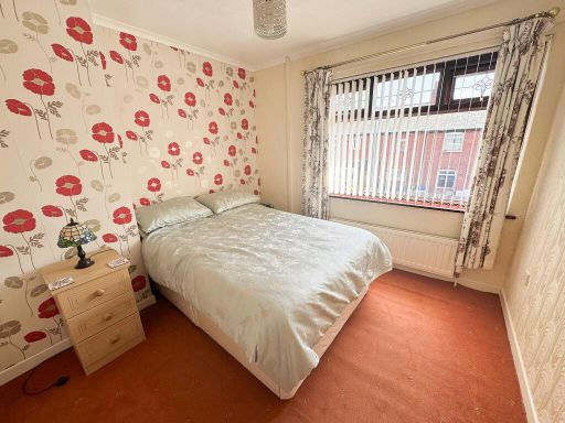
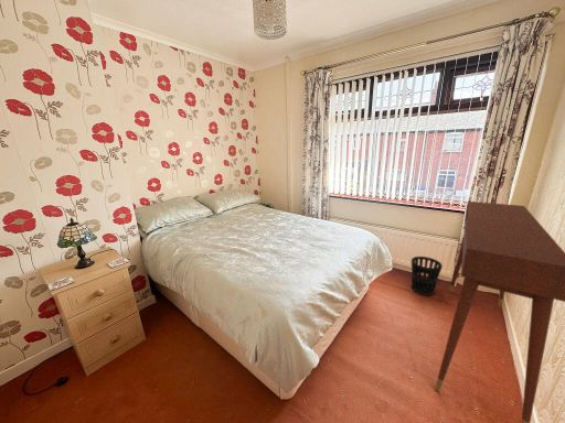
+ desk (487, 285)
+ wastebasket (424, 275)
